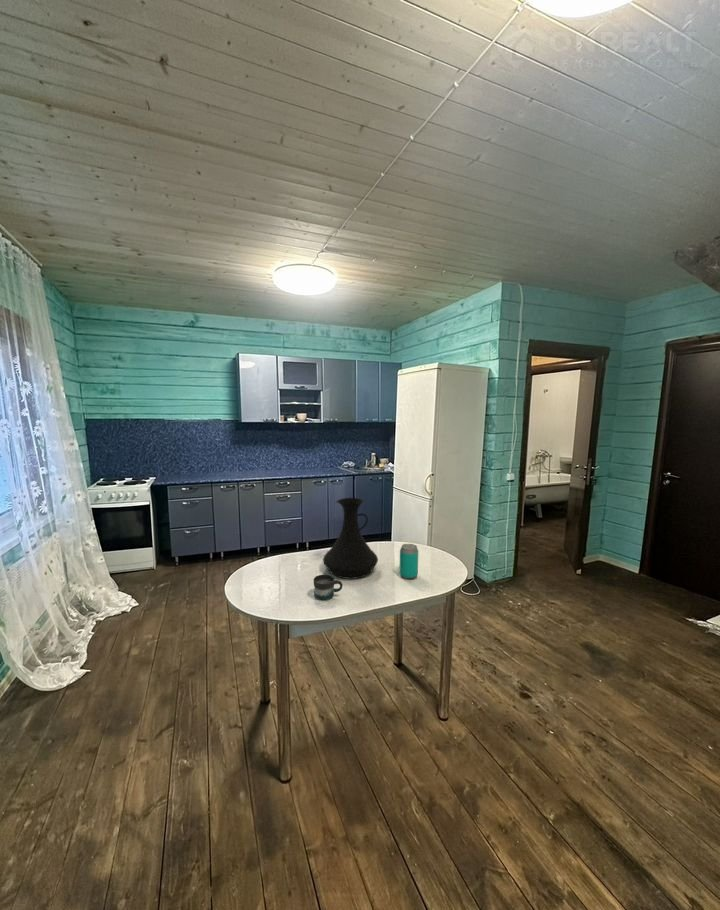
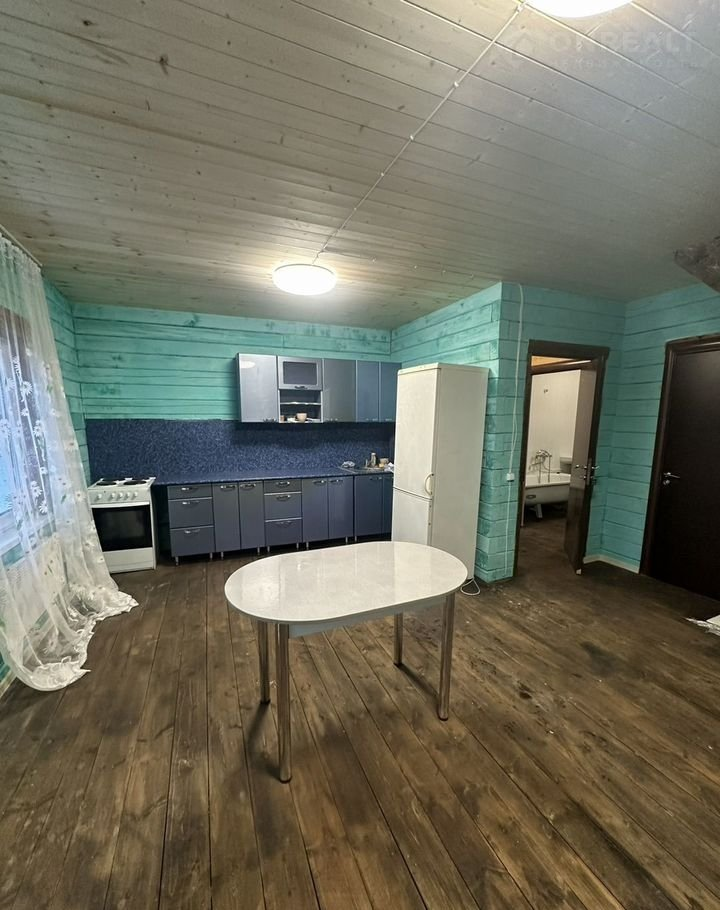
- vase (350, 535)
- beverage can (408, 561)
- mug (326, 586)
